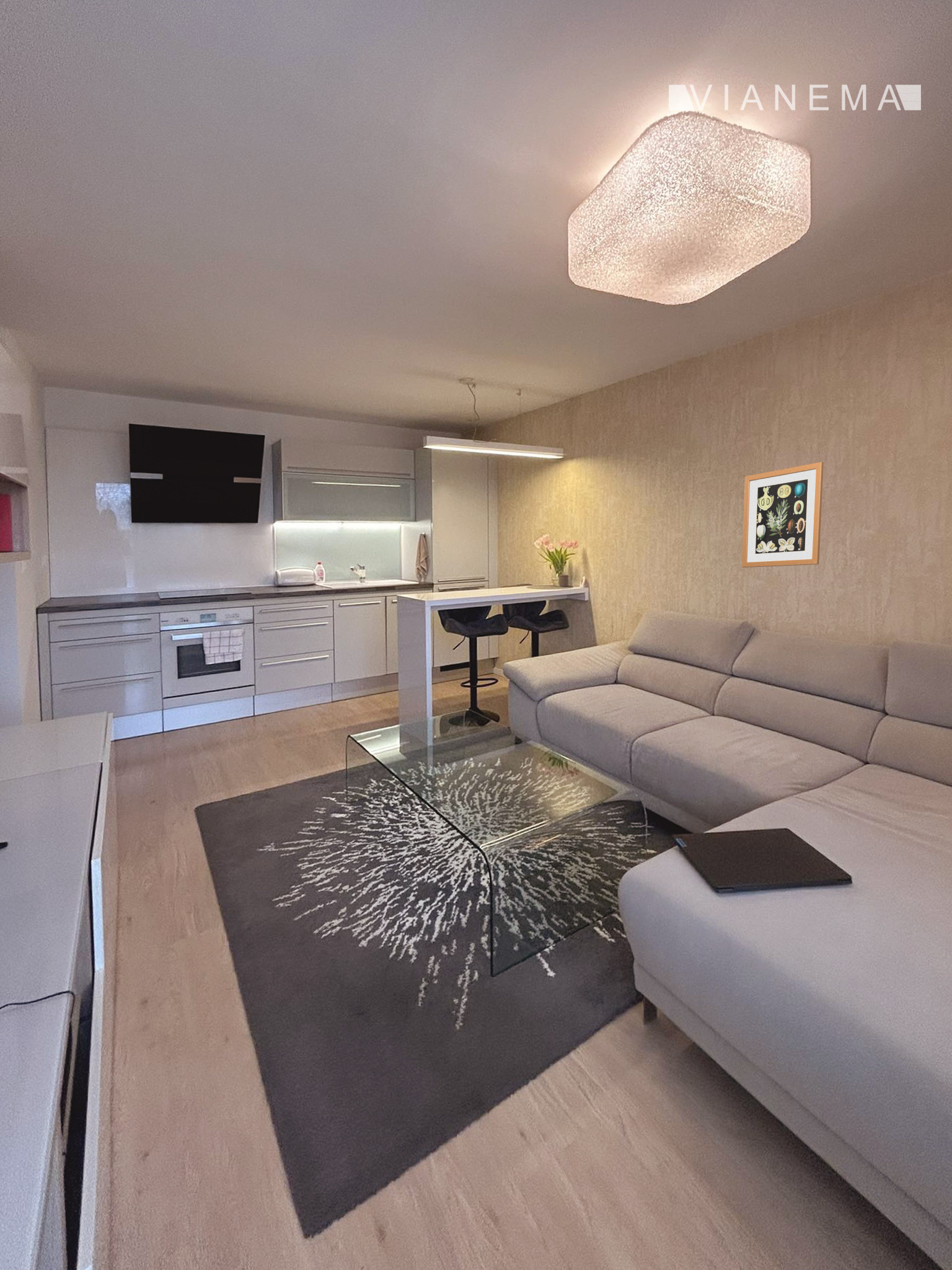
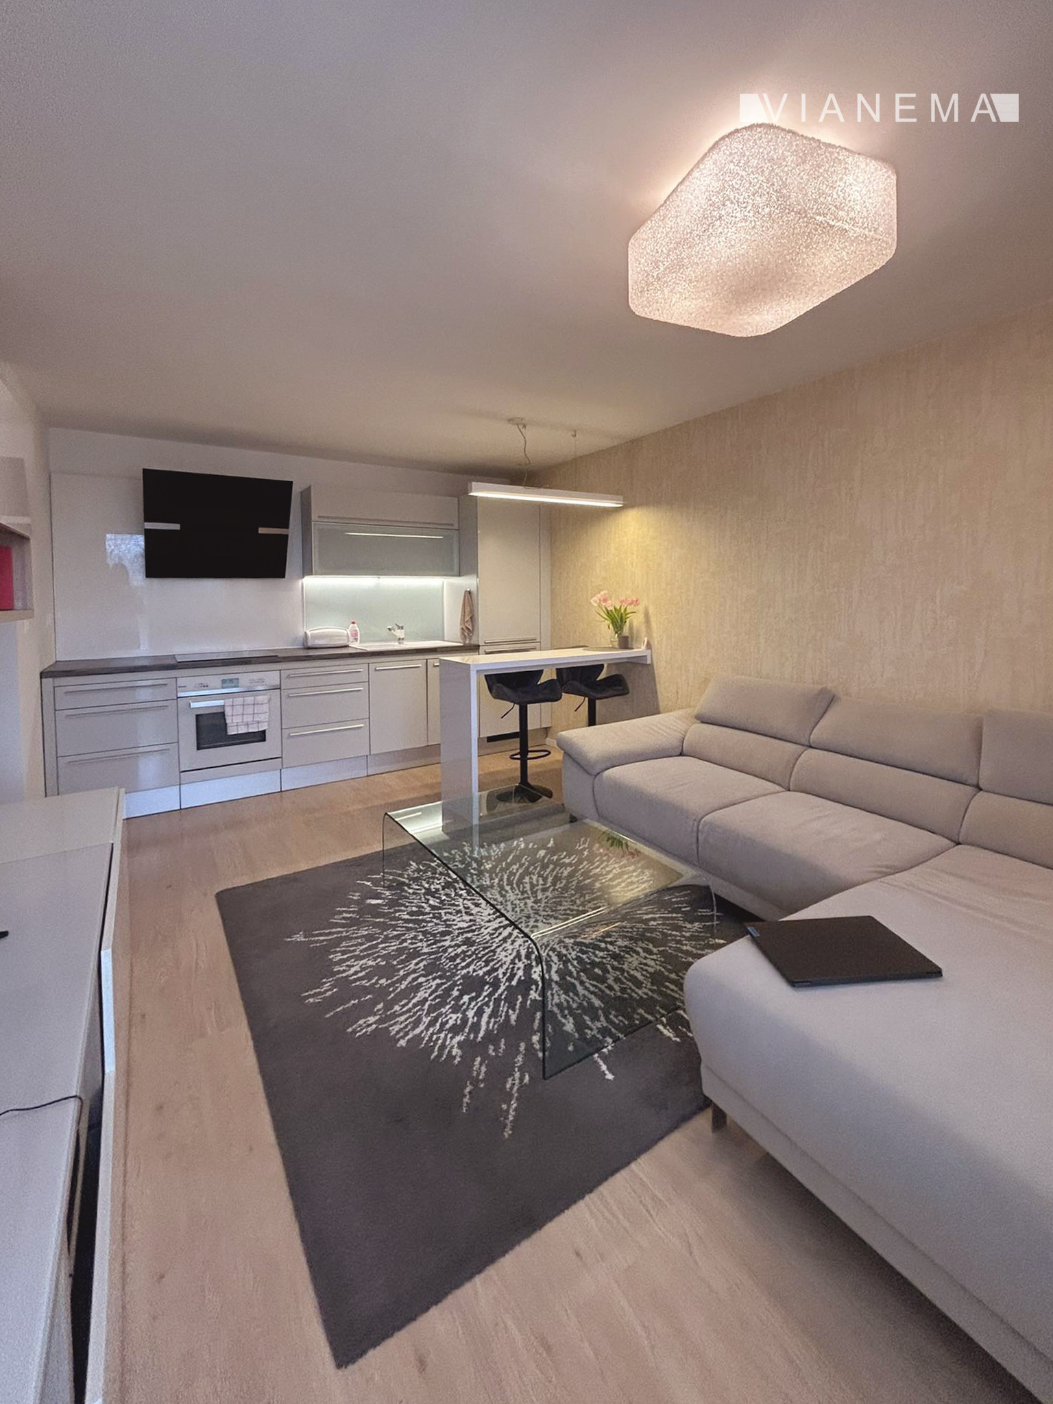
- wall art (780, 518)
